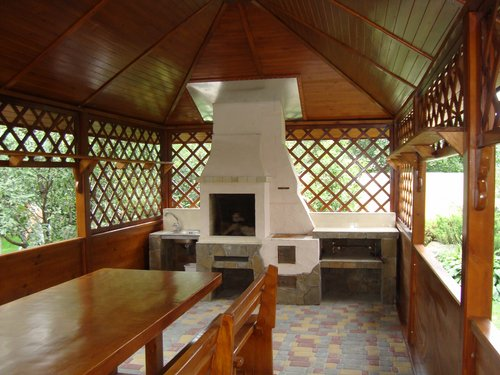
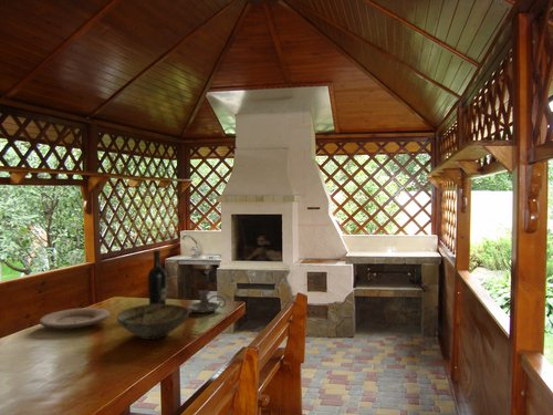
+ plate (75, 320)
+ wine bottle (157, 280)
+ bowl (154, 323)
+ candle holder (207, 301)
